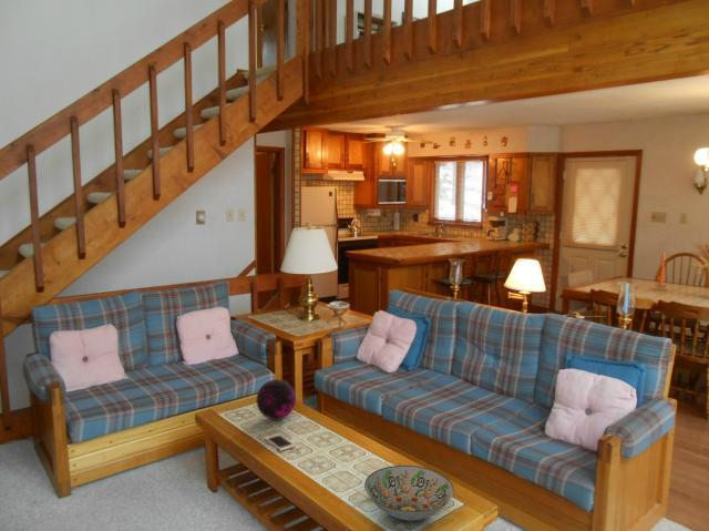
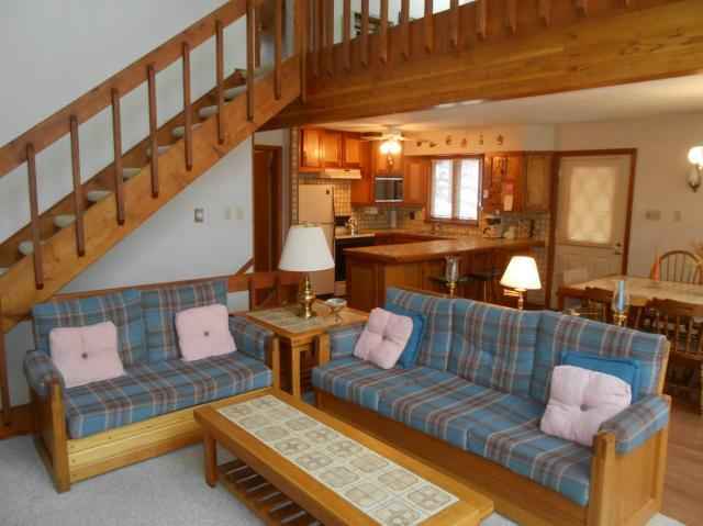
- cell phone (279, 441)
- decorative orb (276, 399)
- decorative bowl (408, 499)
